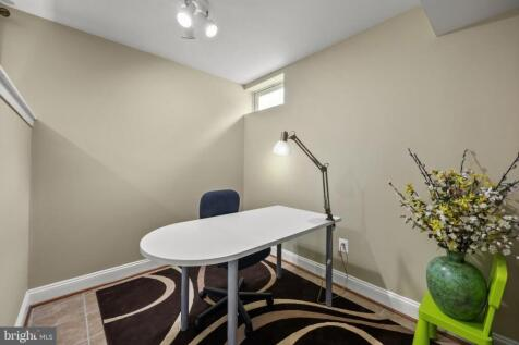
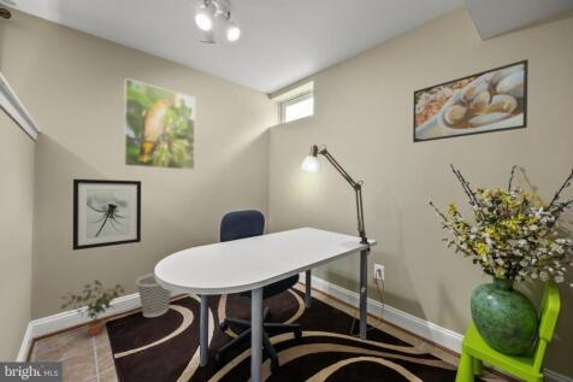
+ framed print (462, 106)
+ wastebasket (155, 294)
+ wall art (108, 212)
+ potted plant (95, 307)
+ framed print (163, 128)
